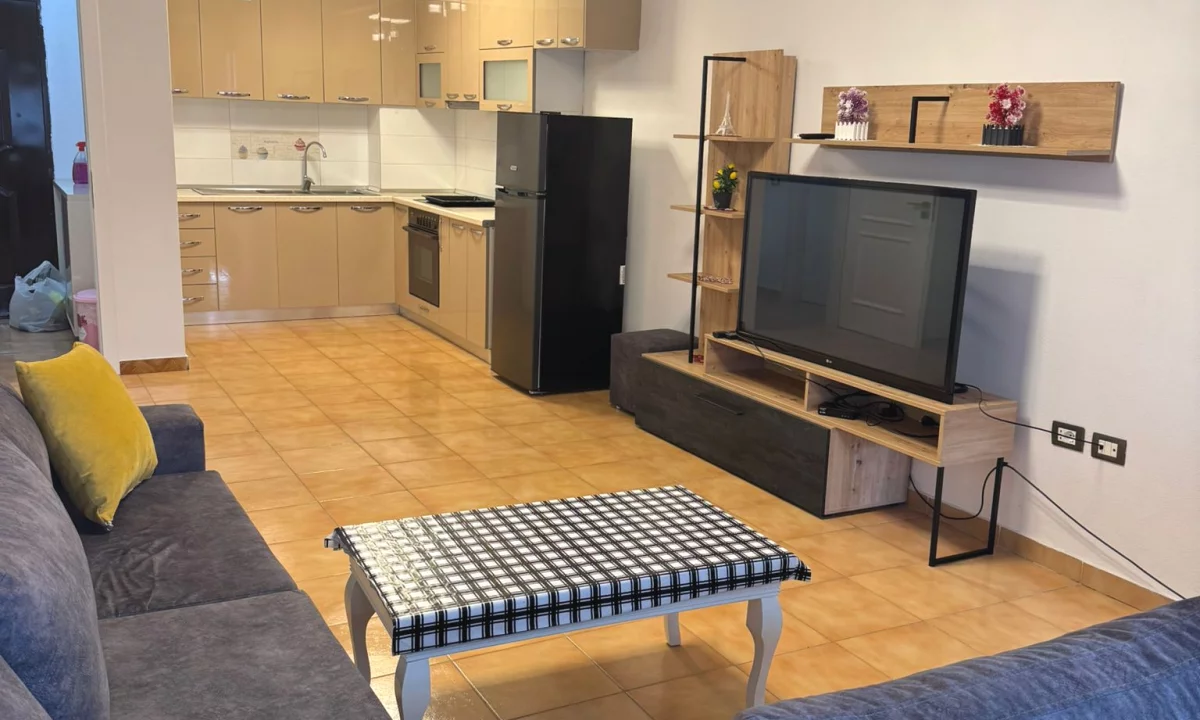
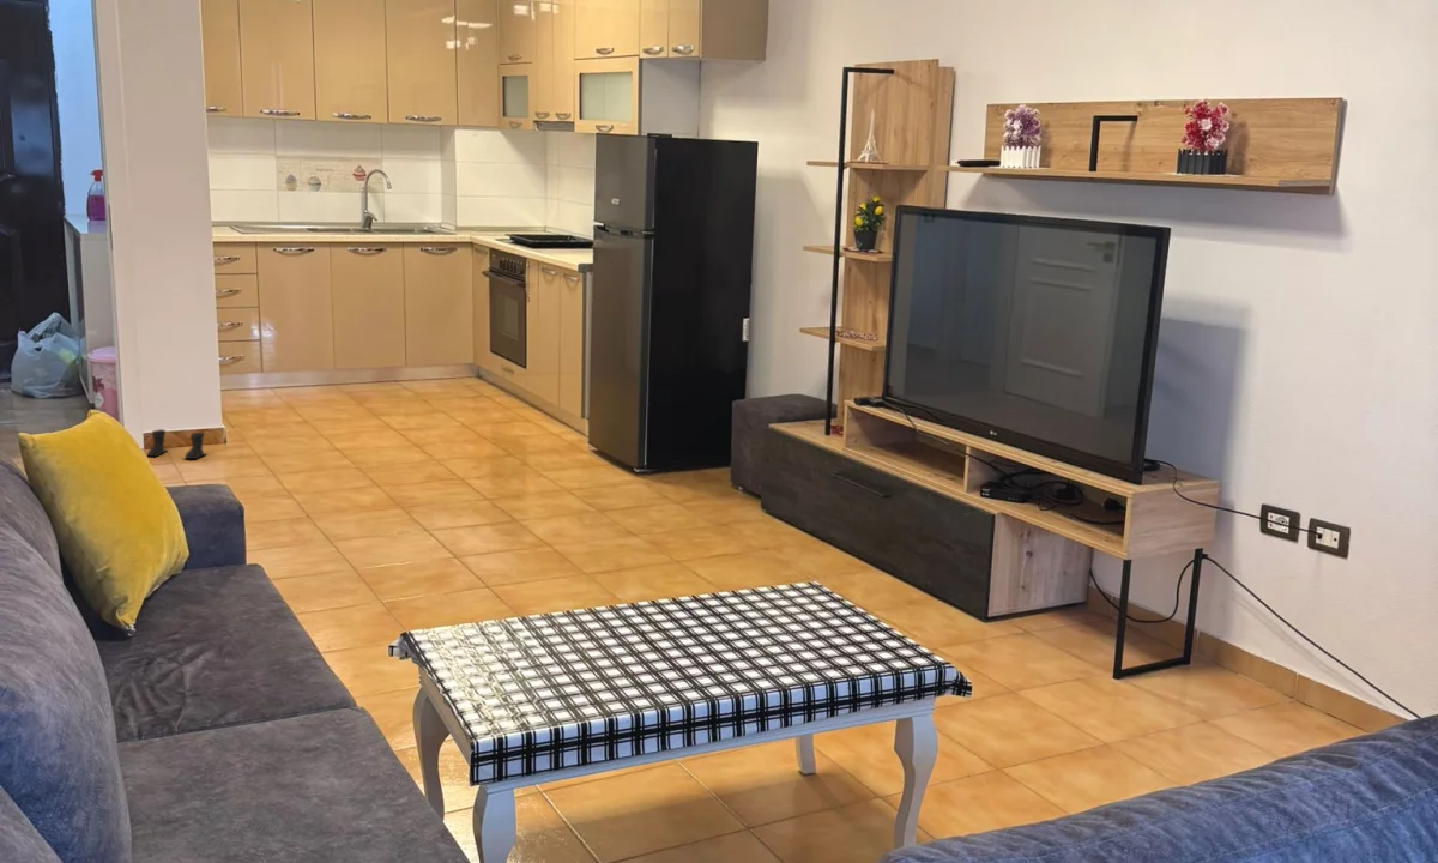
+ boots (165, 449)
